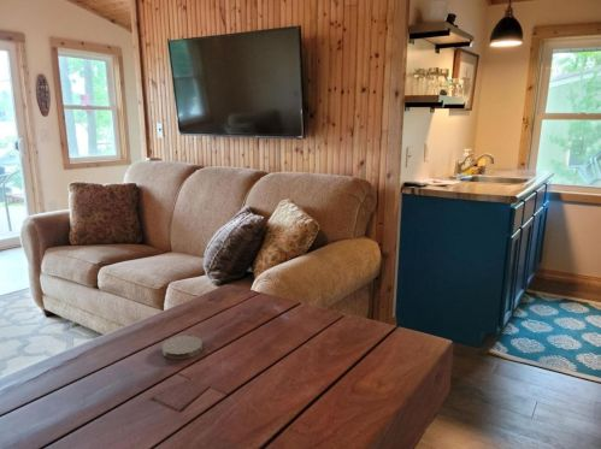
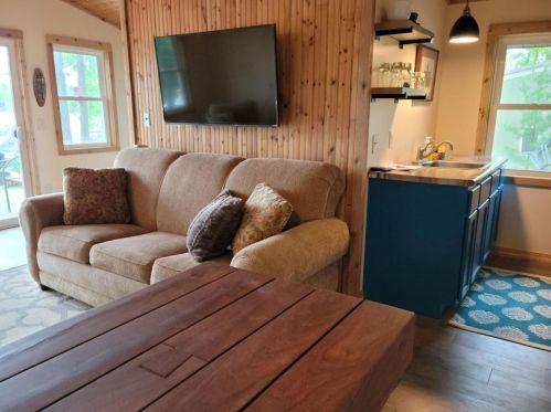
- coaster (182, 347)
